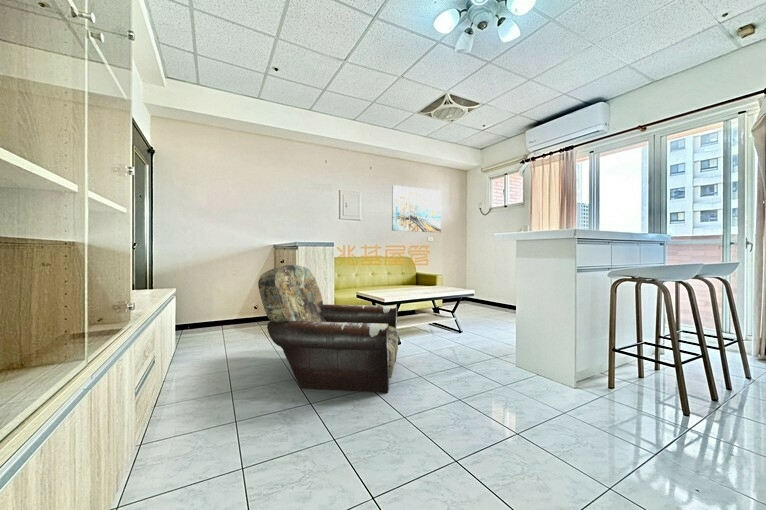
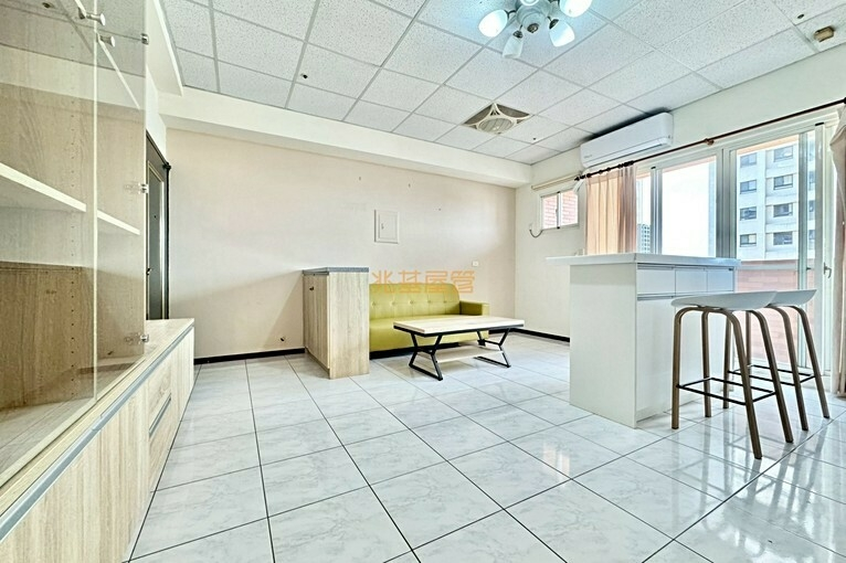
- armchair (335, 318)
- wall art (417, 209)
